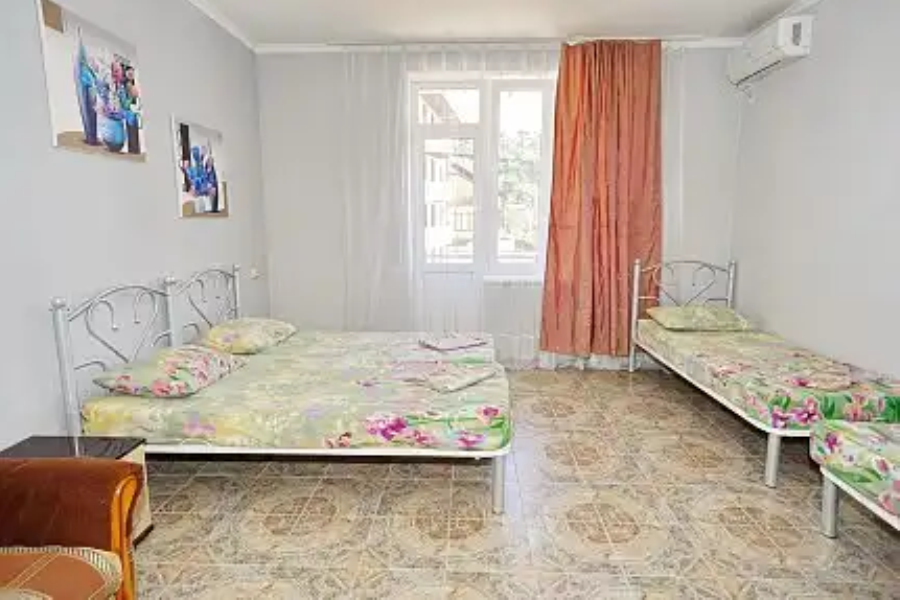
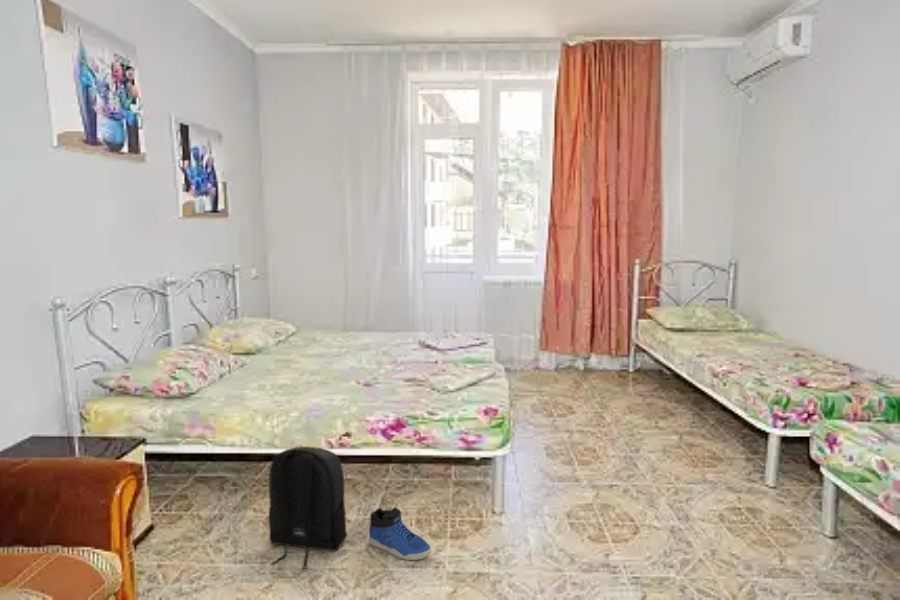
+ sneaker (399, 530)
+ backpack (303, 495)
